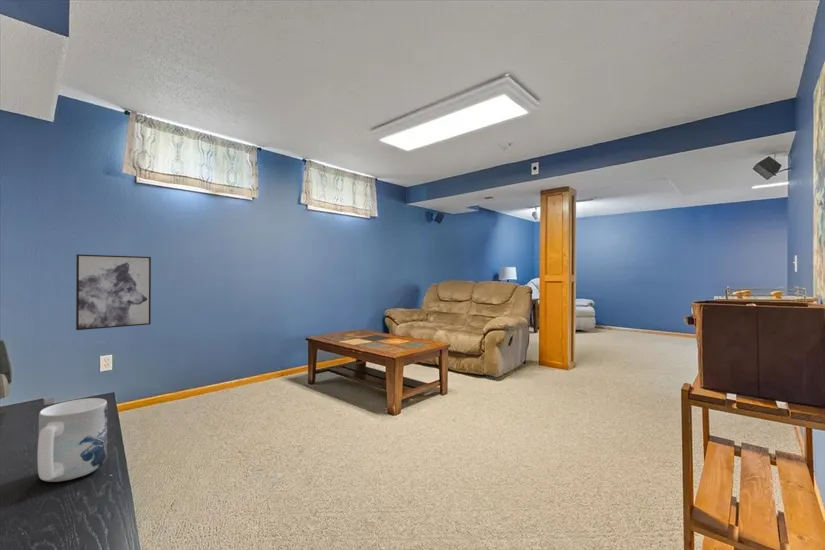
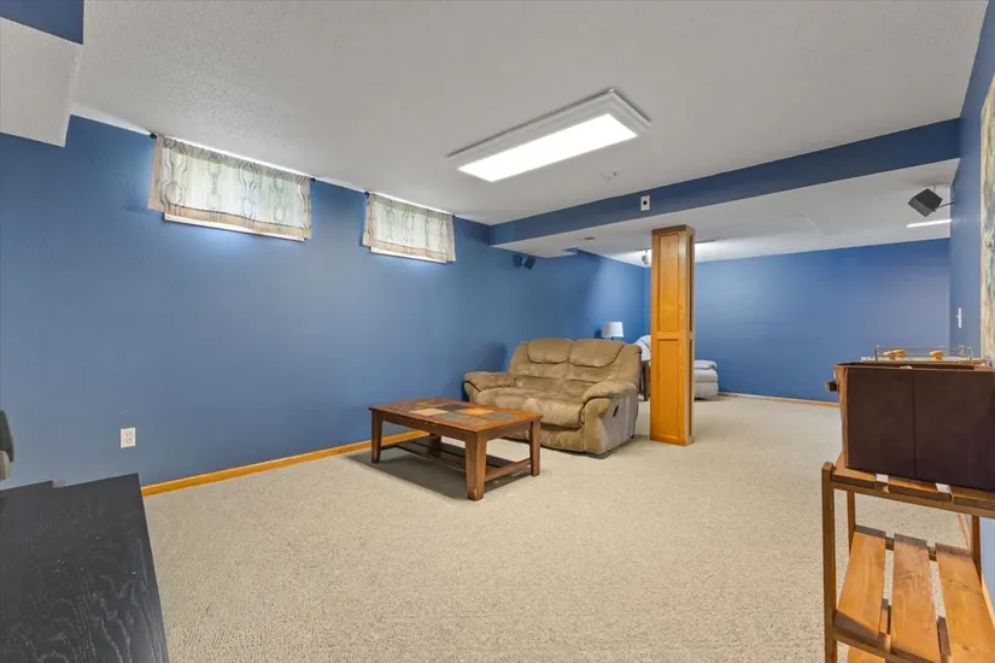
- wall art (115, 291)
- mug (73, 440)
